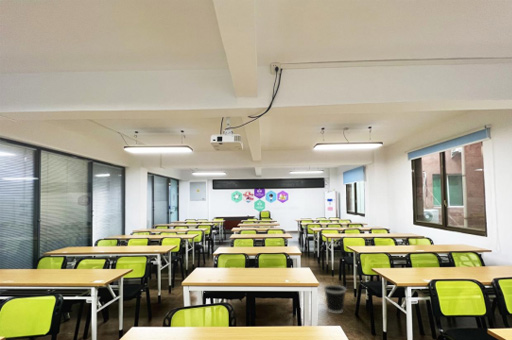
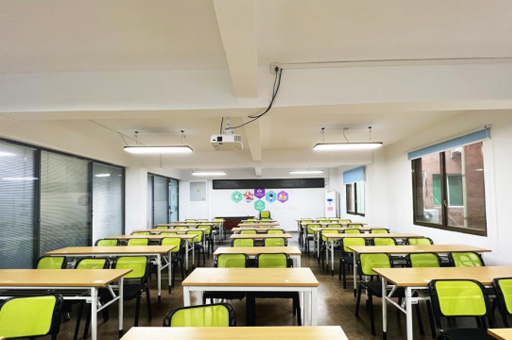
- wastebasket (335, 299)
